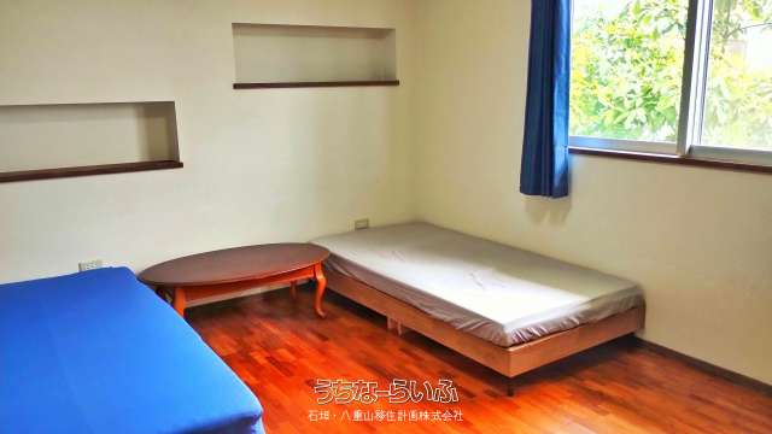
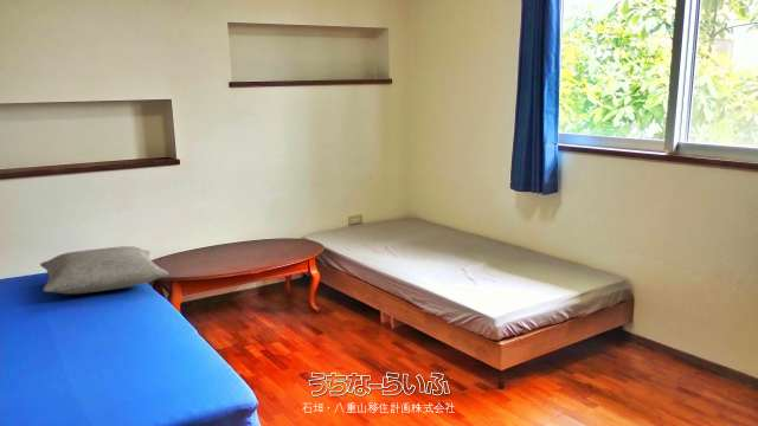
+ pillow (102, 269)
